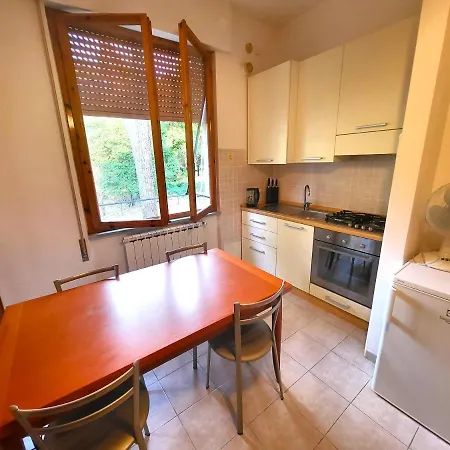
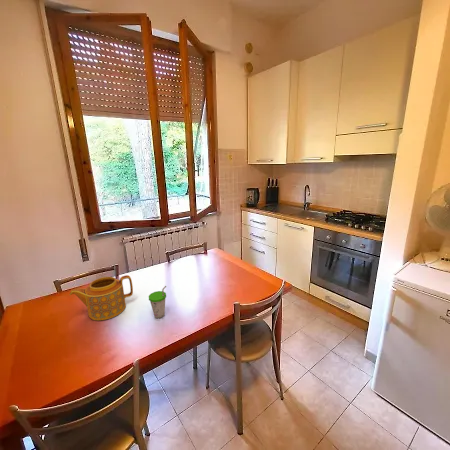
+ teapot (103, 296)
+ cup (157, 301)
